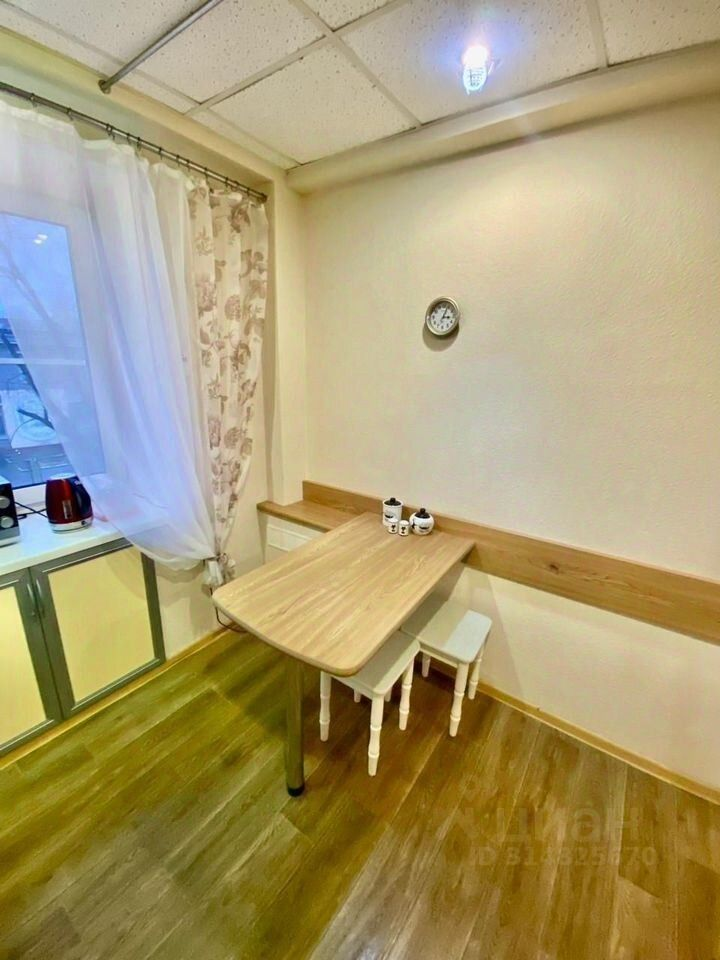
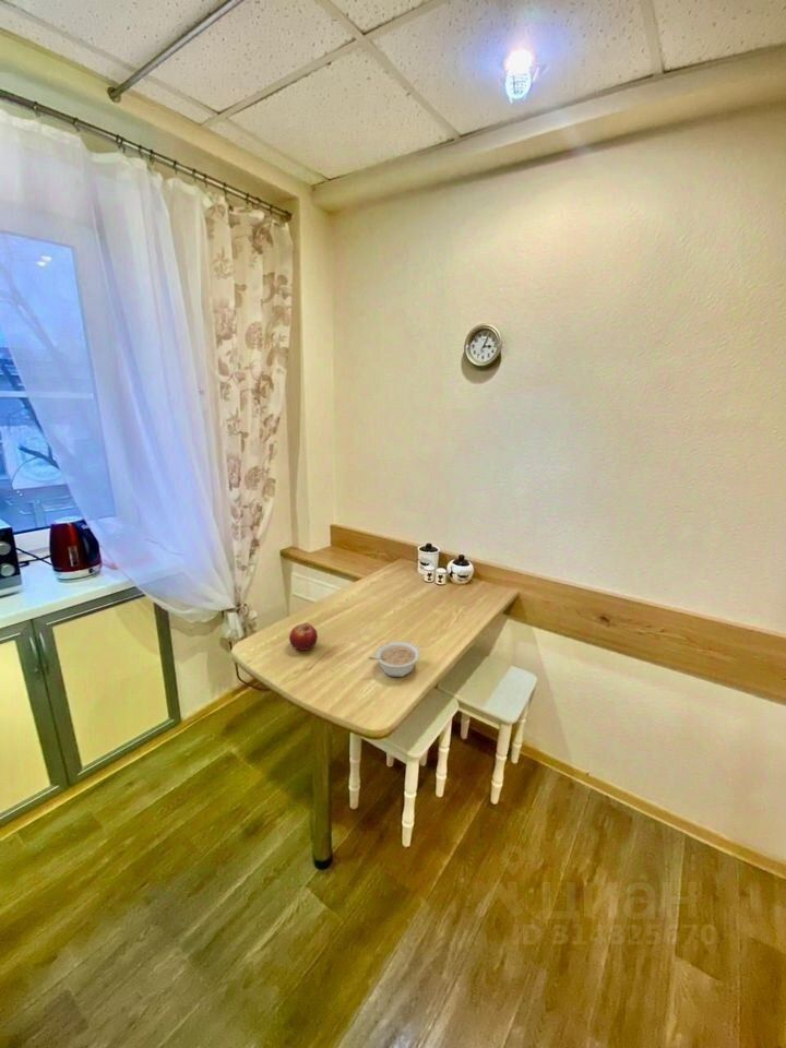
+ fruit (303, 636)
+ legume (396, 659)
